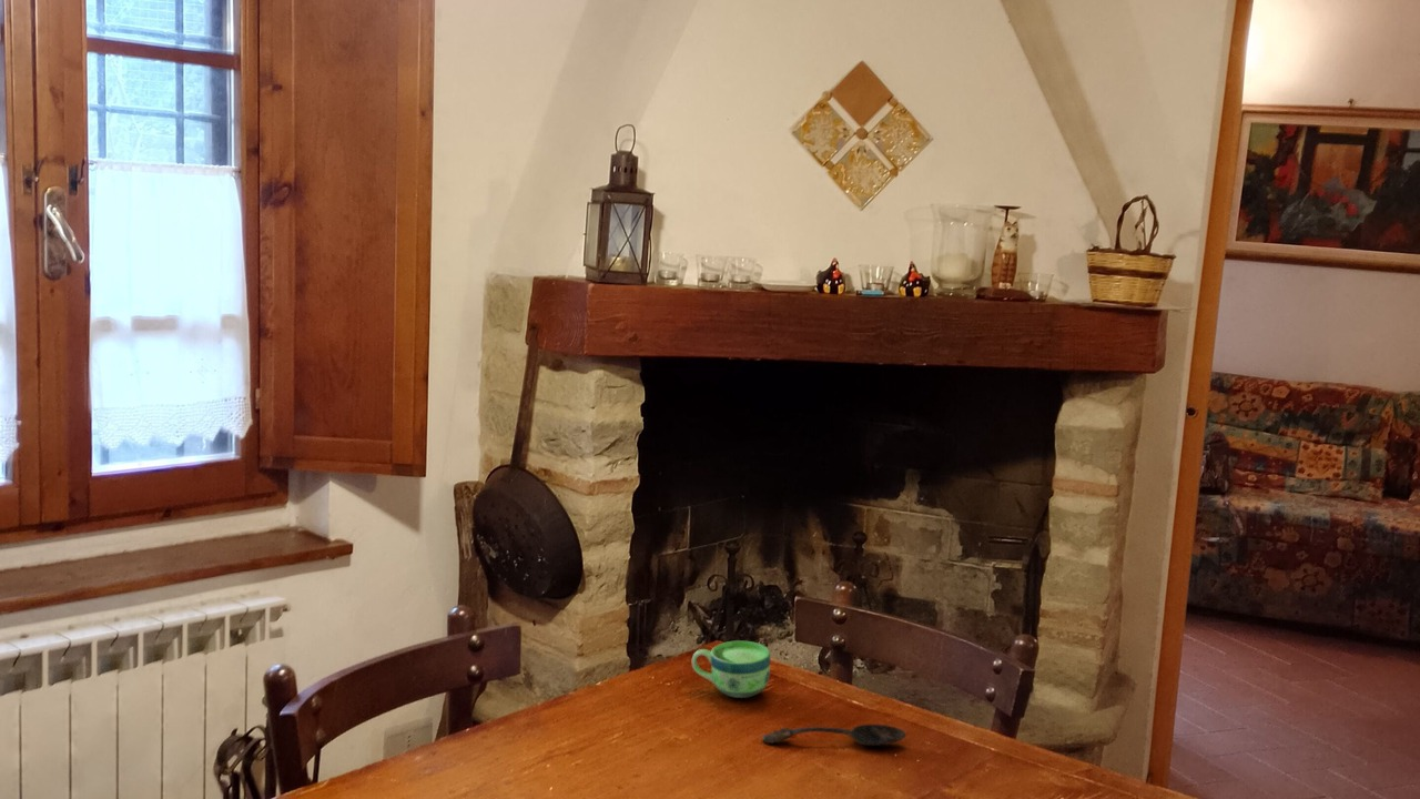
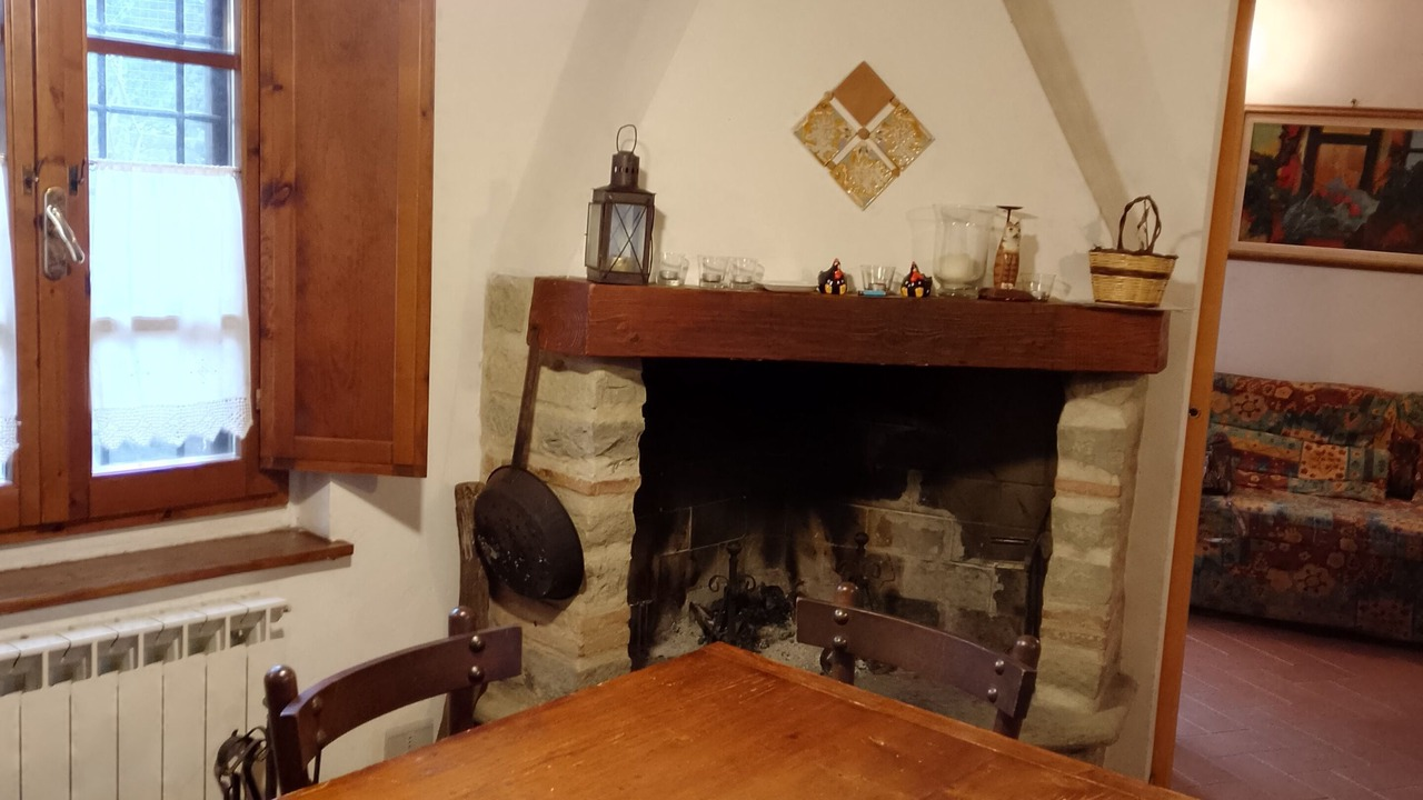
- spoon (834, 732)
- cup (730, 670)
